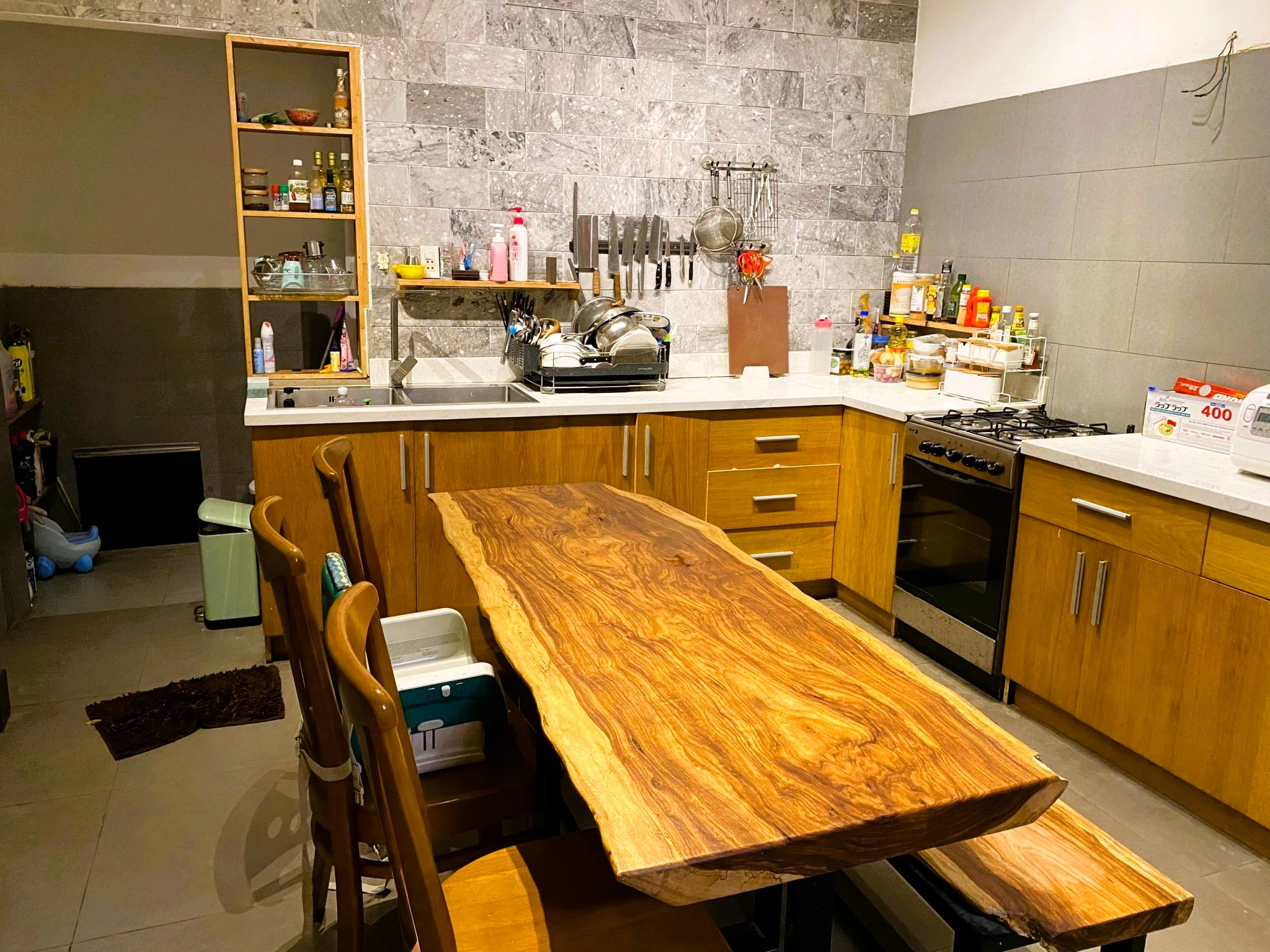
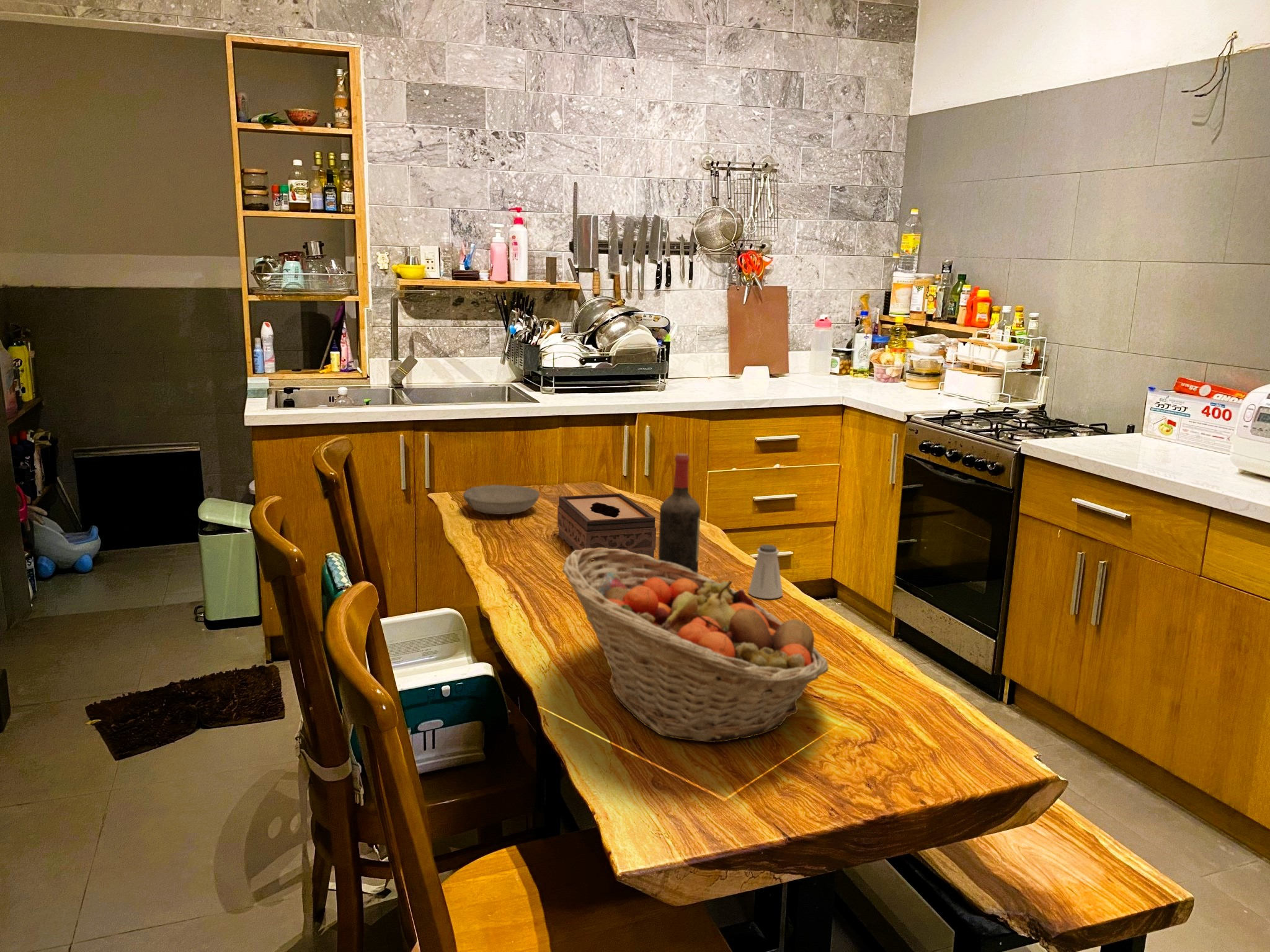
+ bowl (501, 501)
+ fruit basket (690, 631)
+ wine bottle (679, 527)
+ saltshaker (766, 570)
+ tissue box (605, 527)
